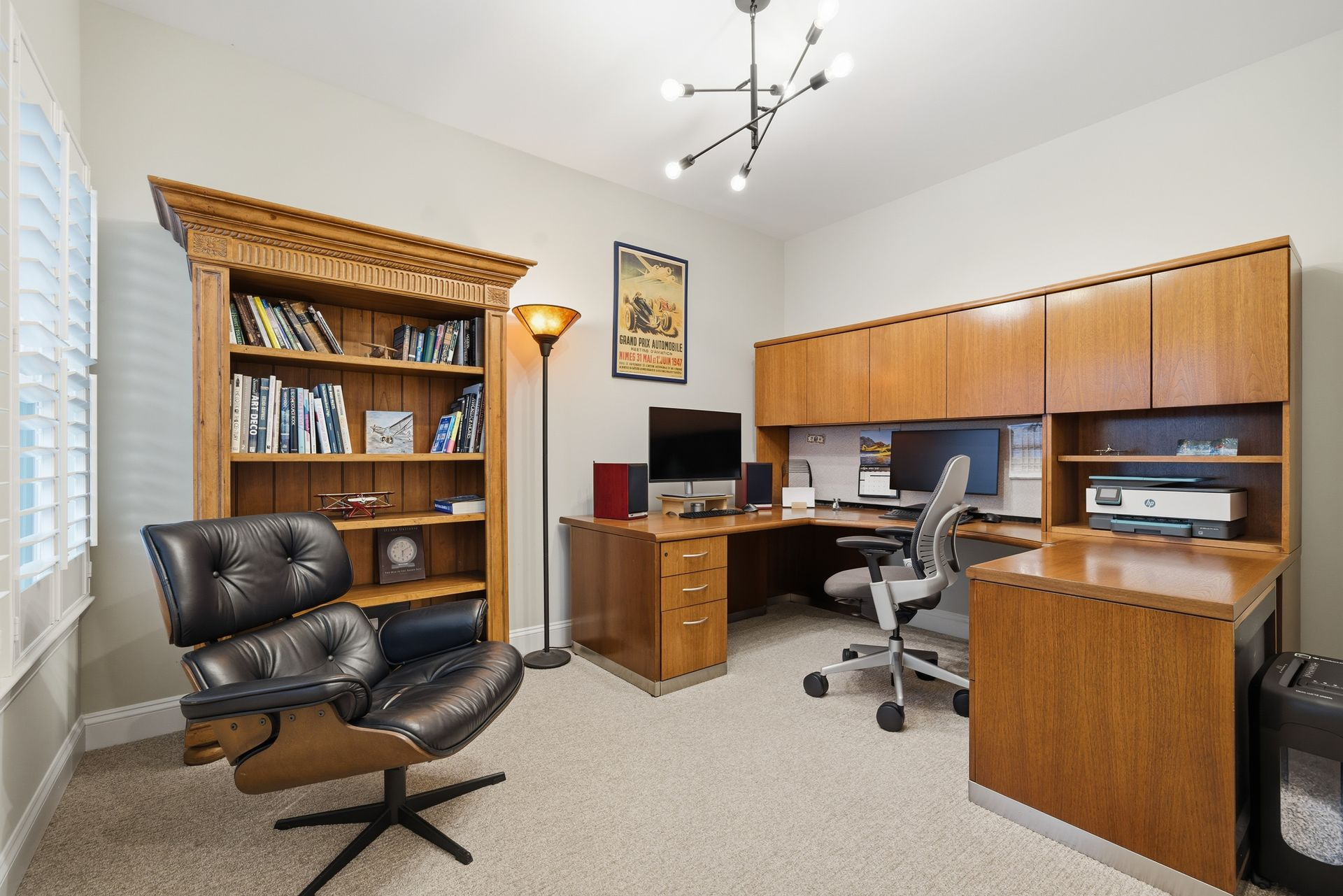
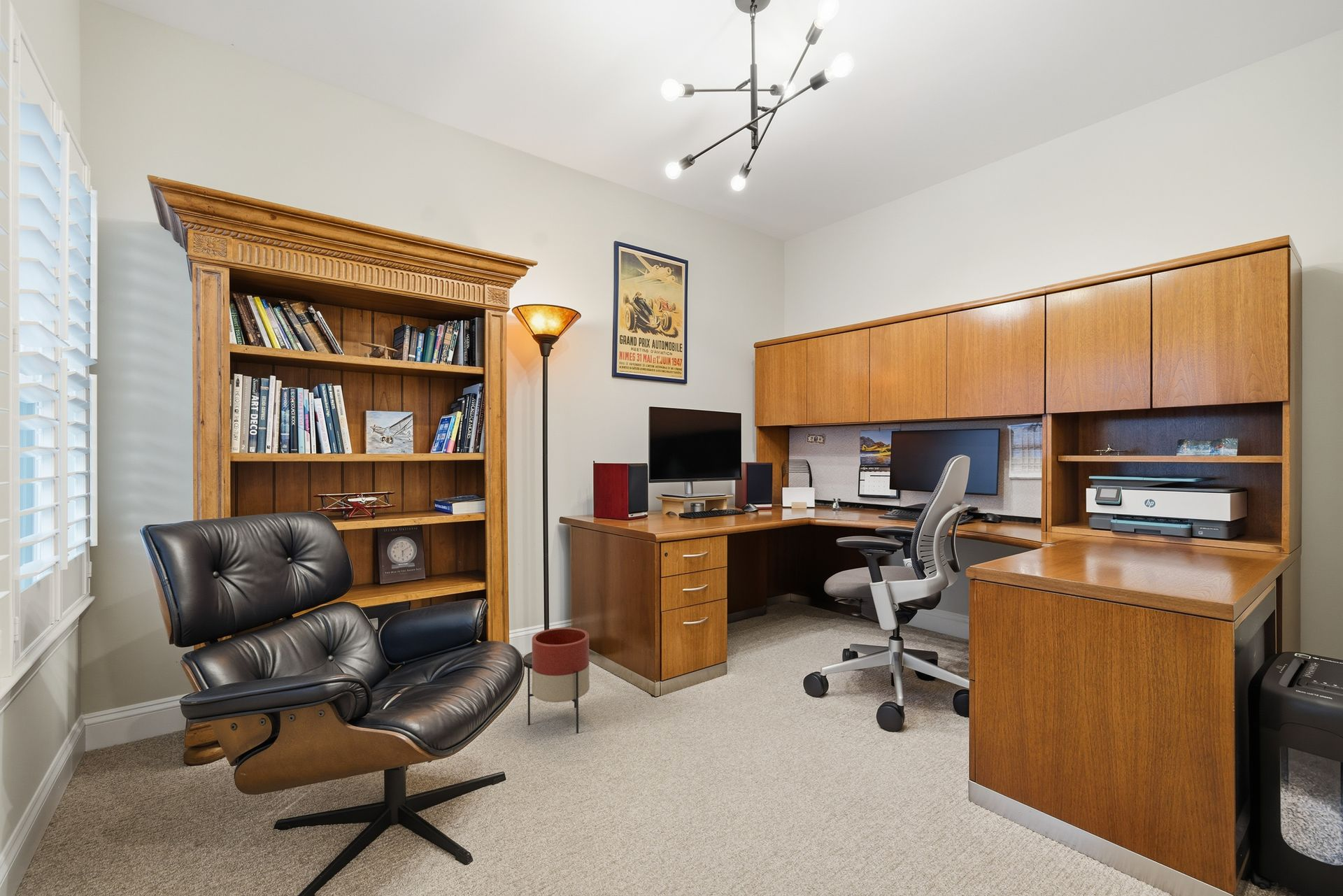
+ planter (559, 678)
